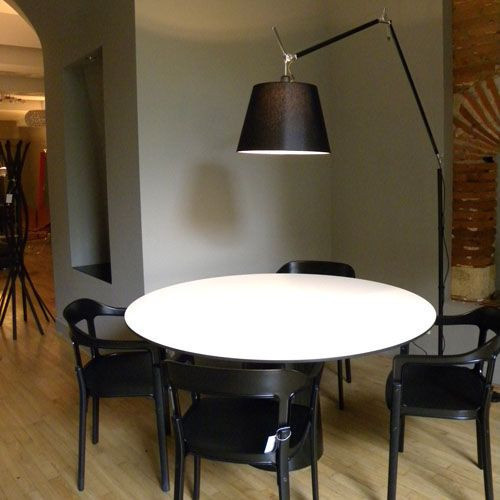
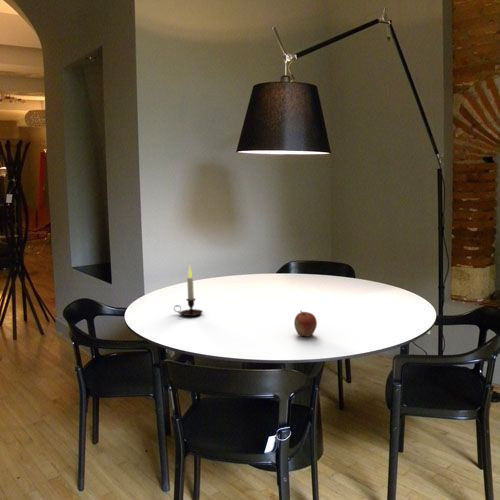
+ fruit (305, 322)
+ candle (188, 290)
